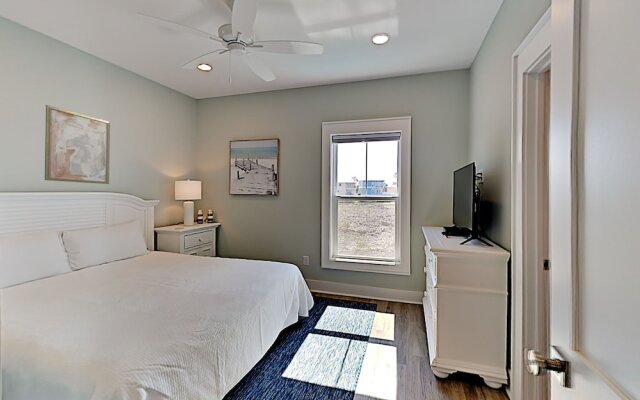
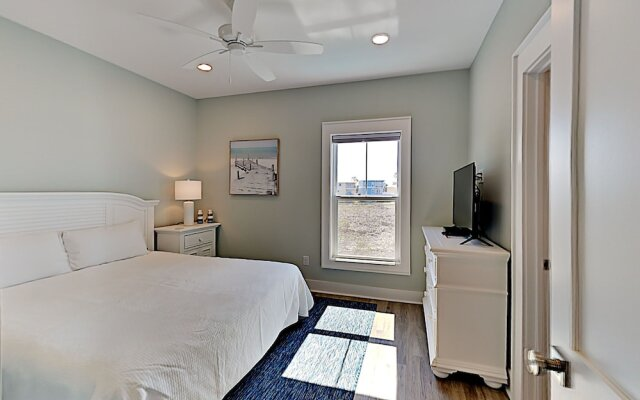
- wall art (80, 148)
